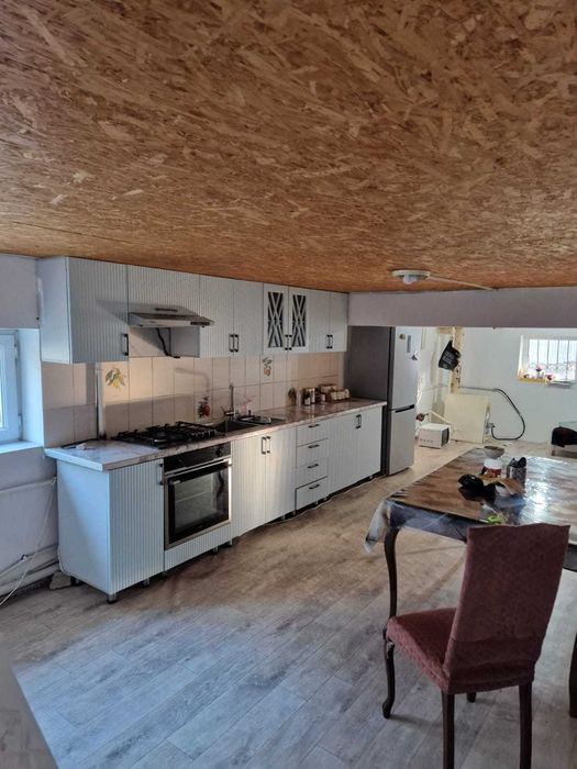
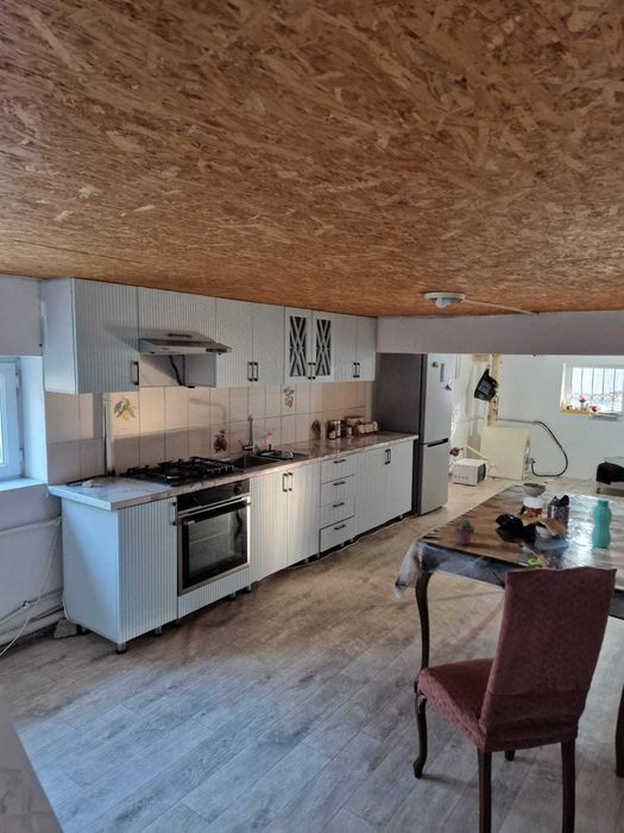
+ bottle (601, 522)
+ potted succulent (464, 531)
